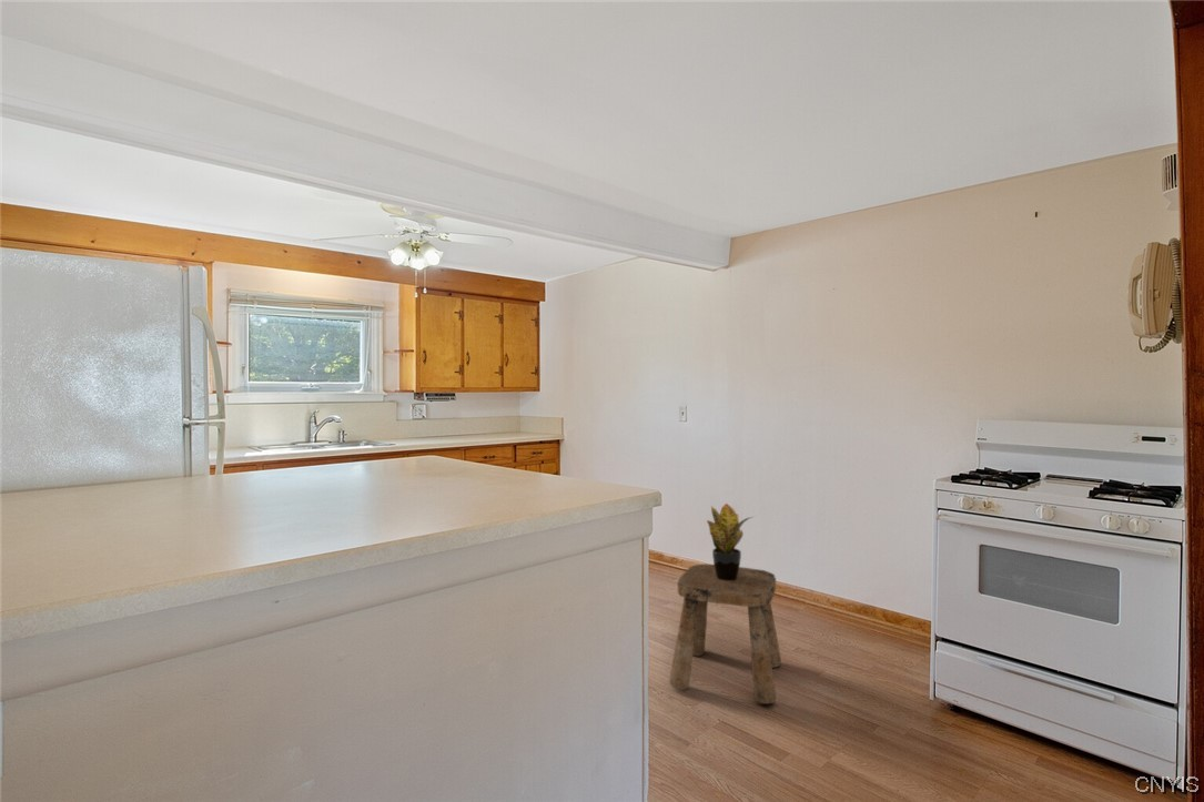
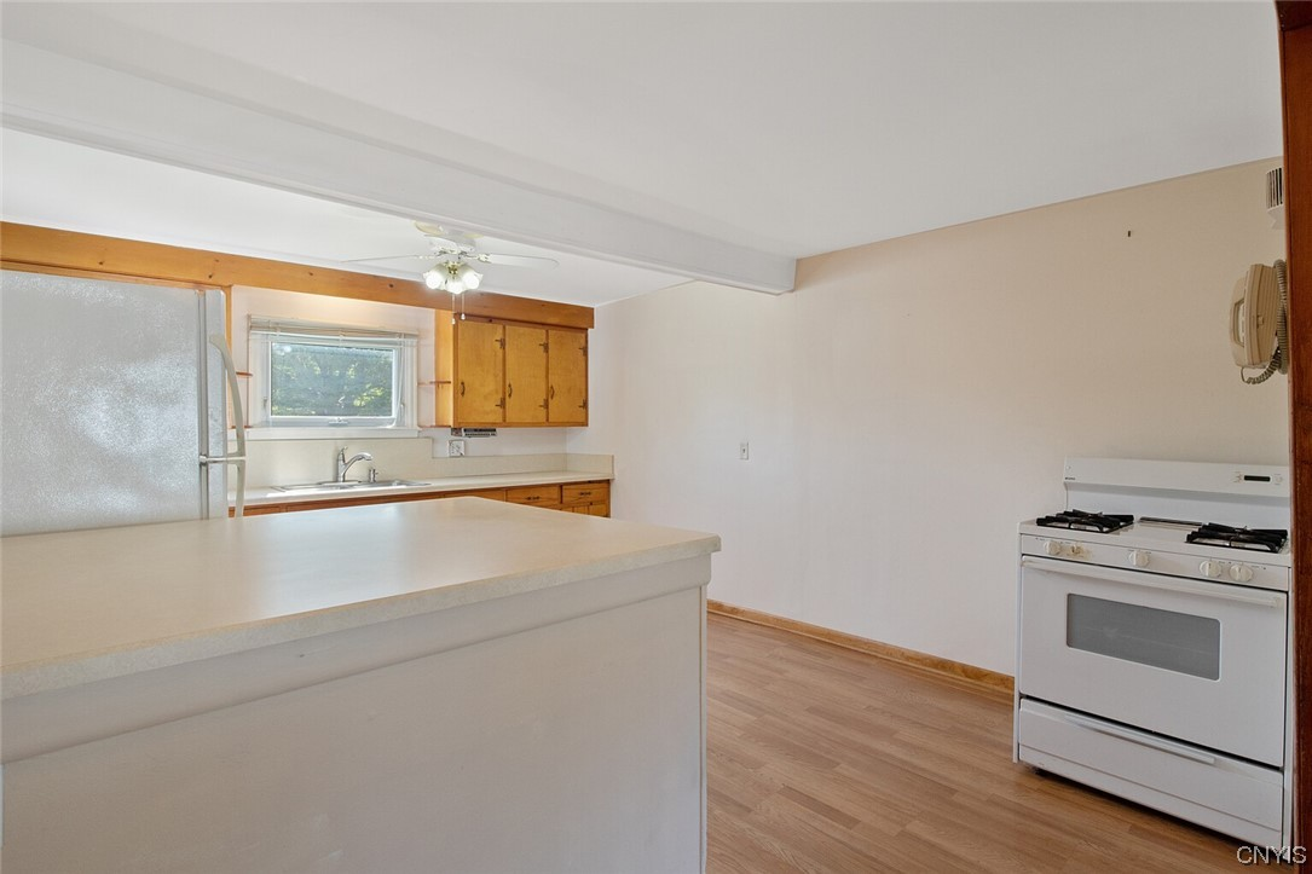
- potted plant (727, 537)
- stool (706, 626)
